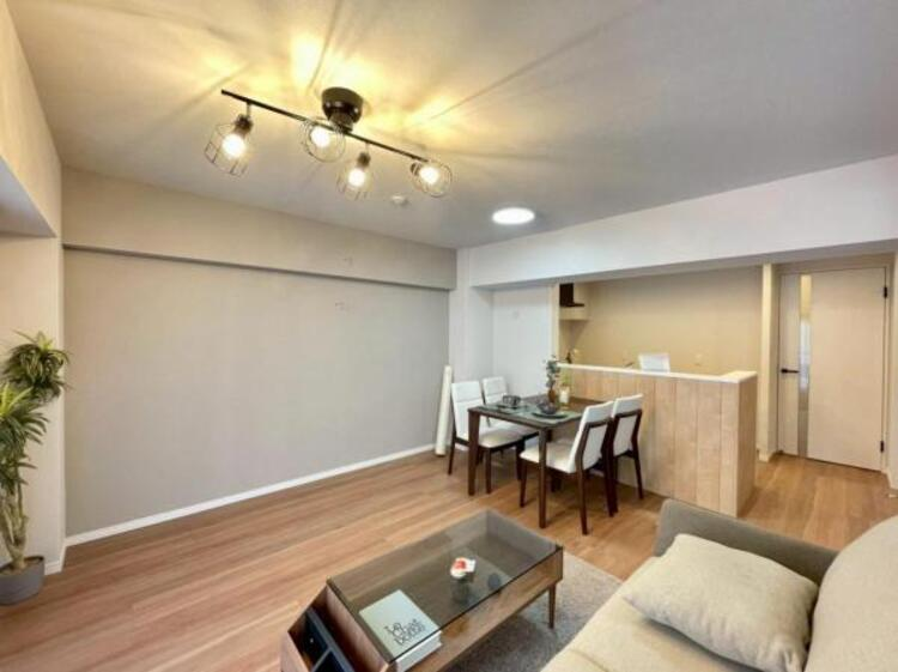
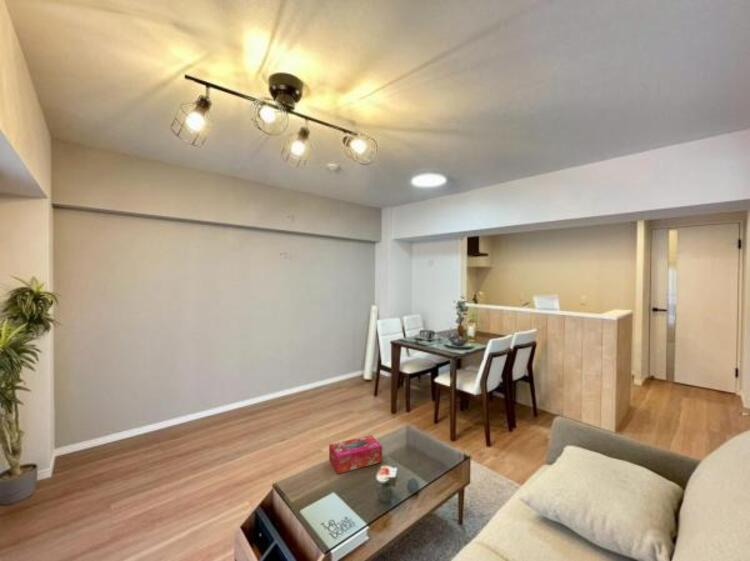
+ tissue box (355, 453)
